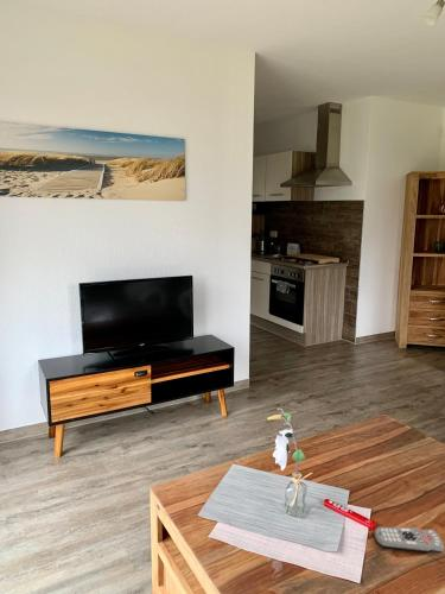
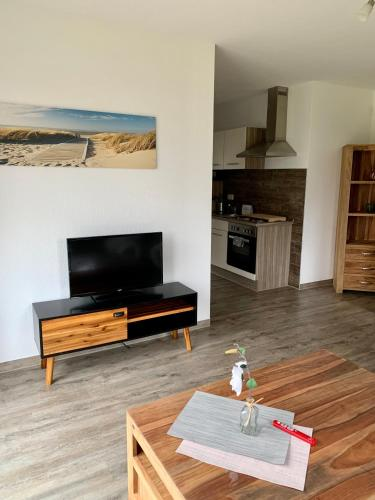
- remote control (407, 538)
